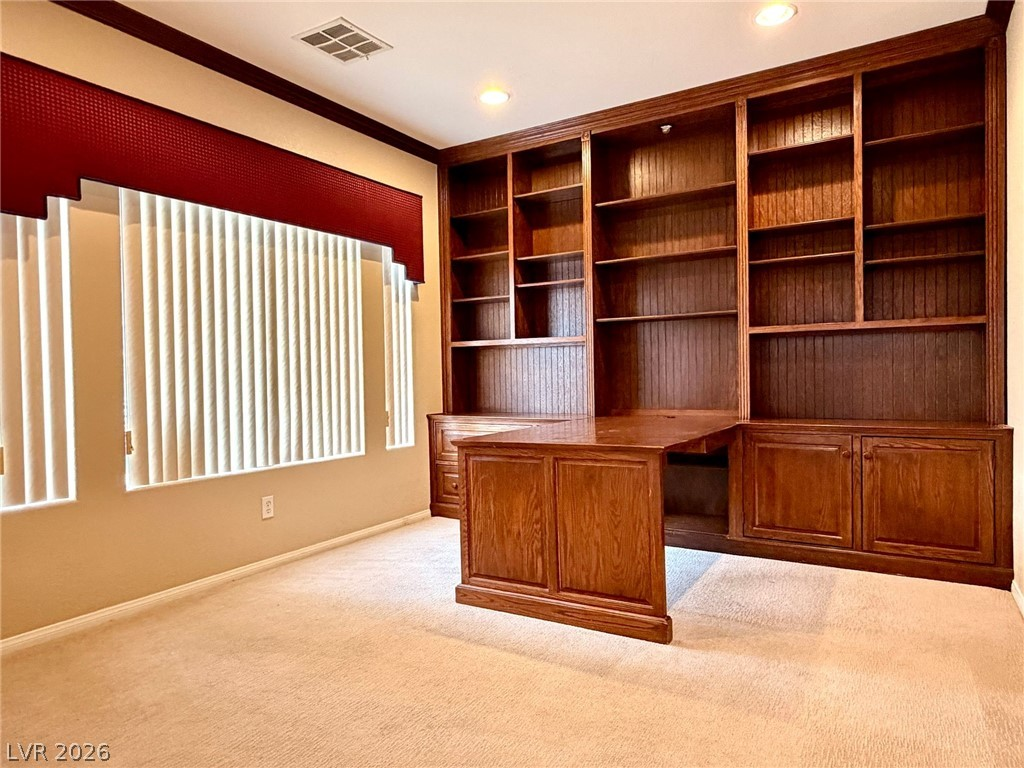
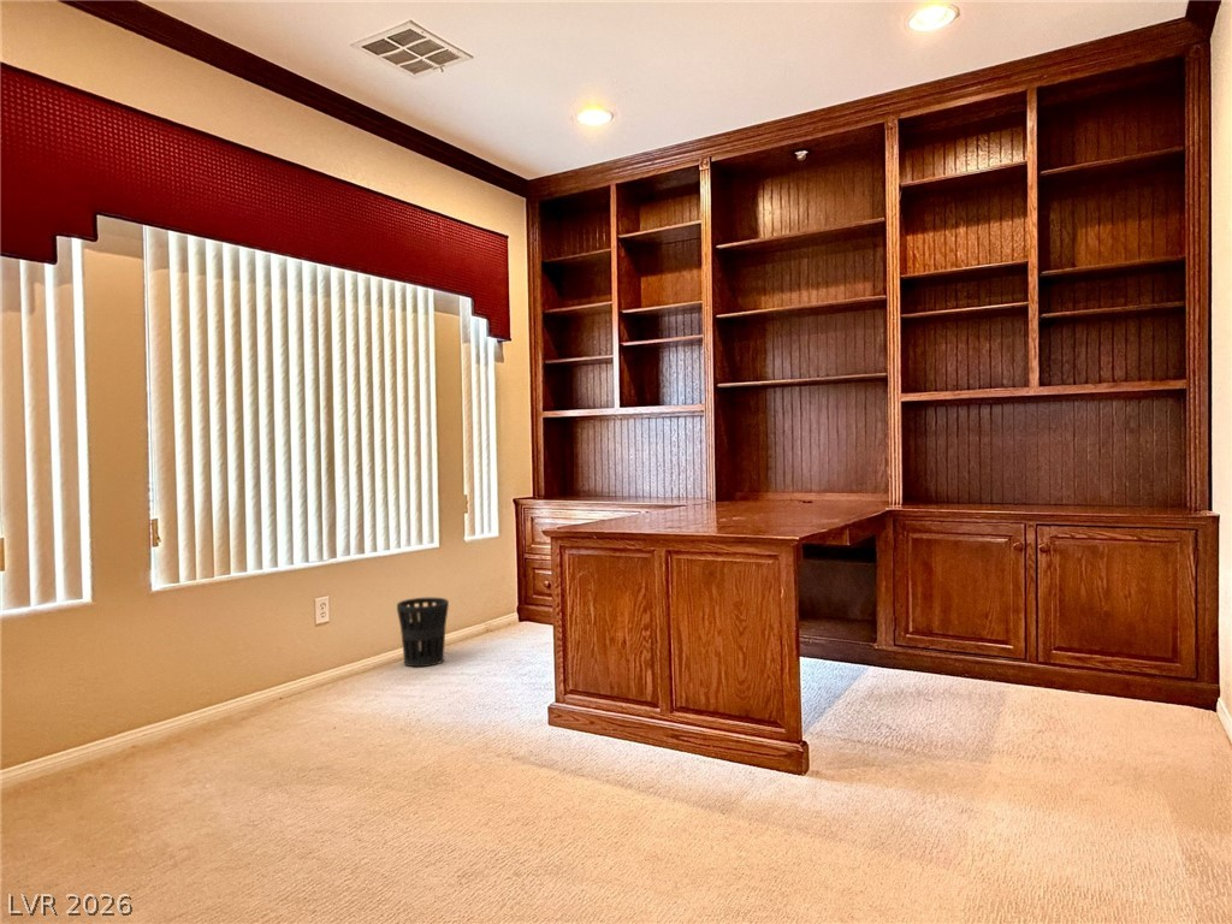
+ wastebasket (424, 632)
